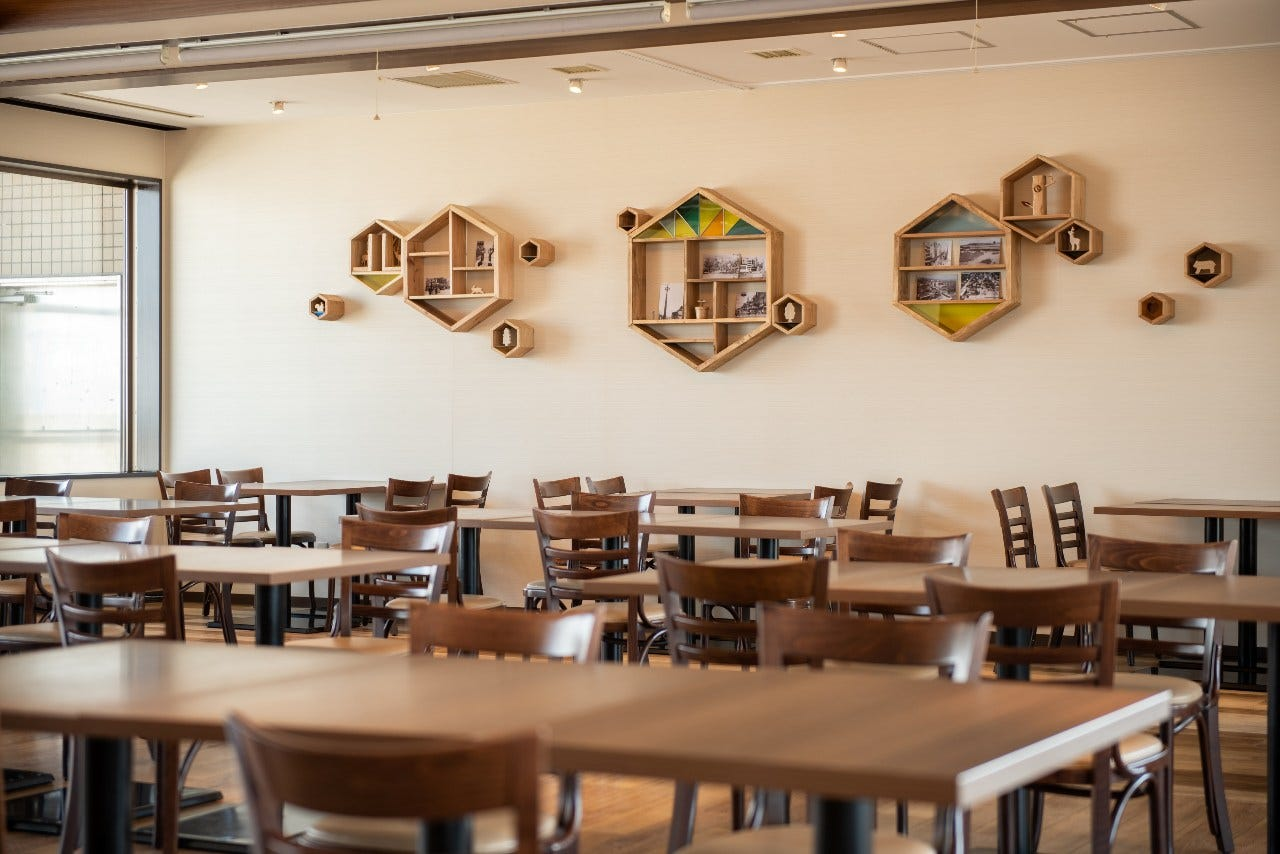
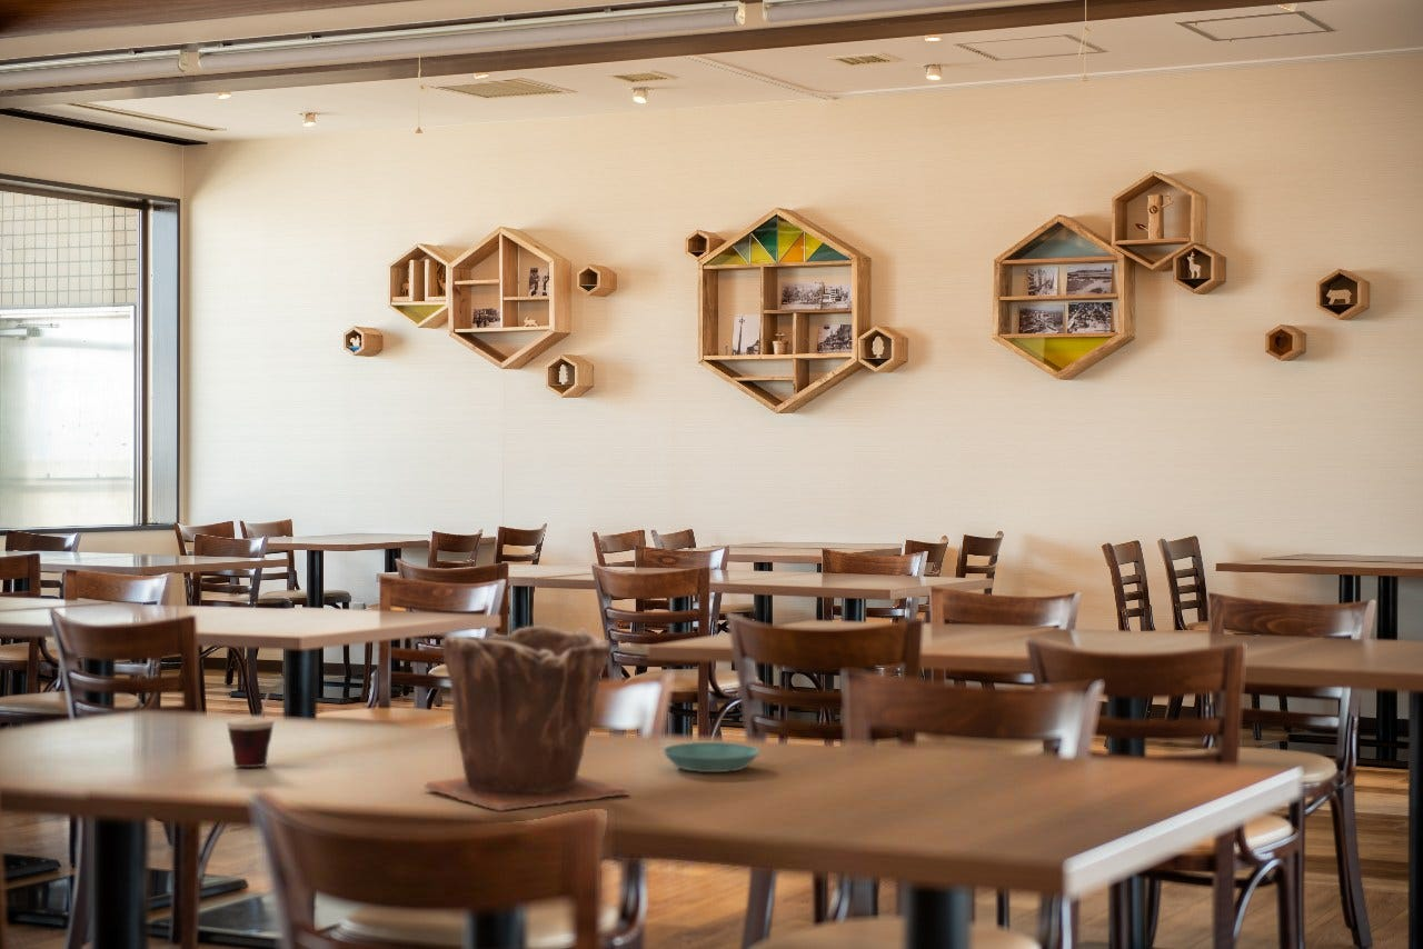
+ plant pot (526, 711)
+ saucer (710, 758)
+ cup (260, 723)
